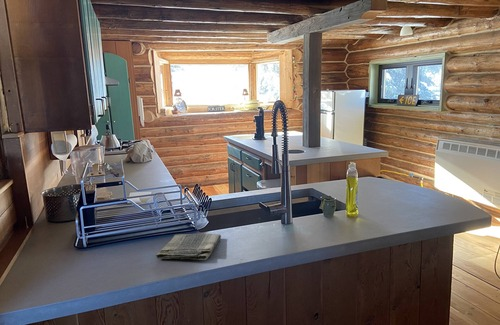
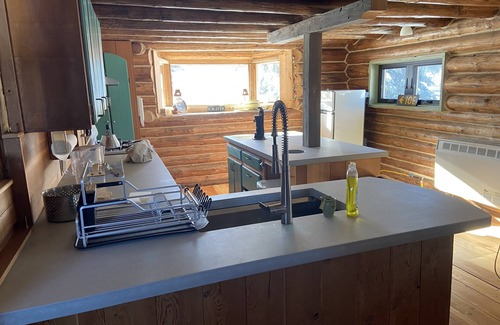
- dish towel (190, 244)
